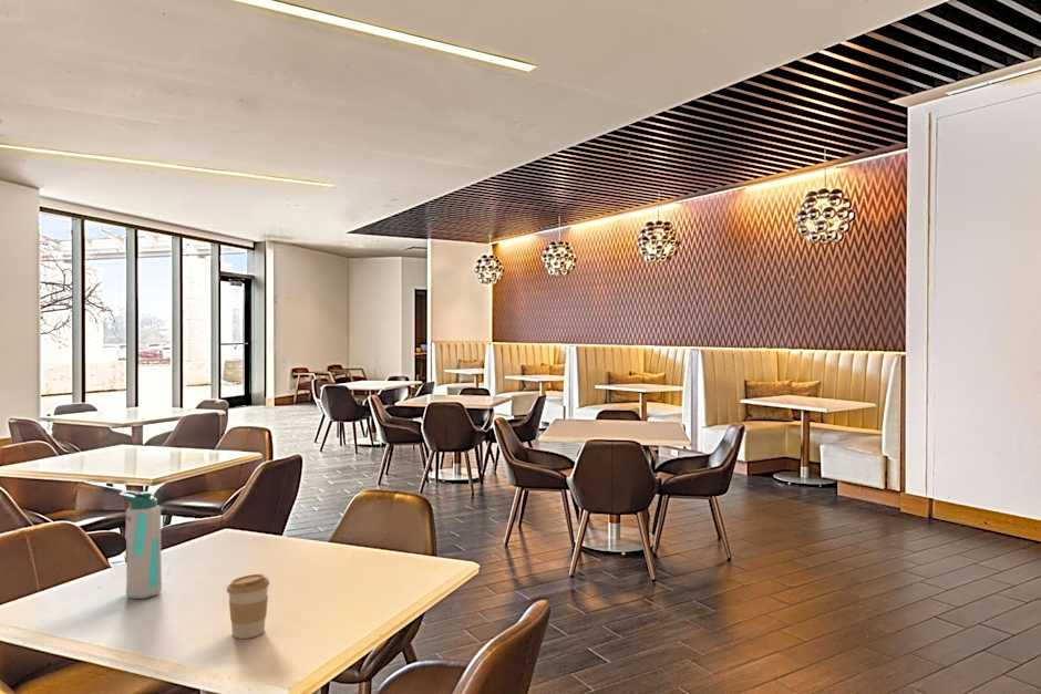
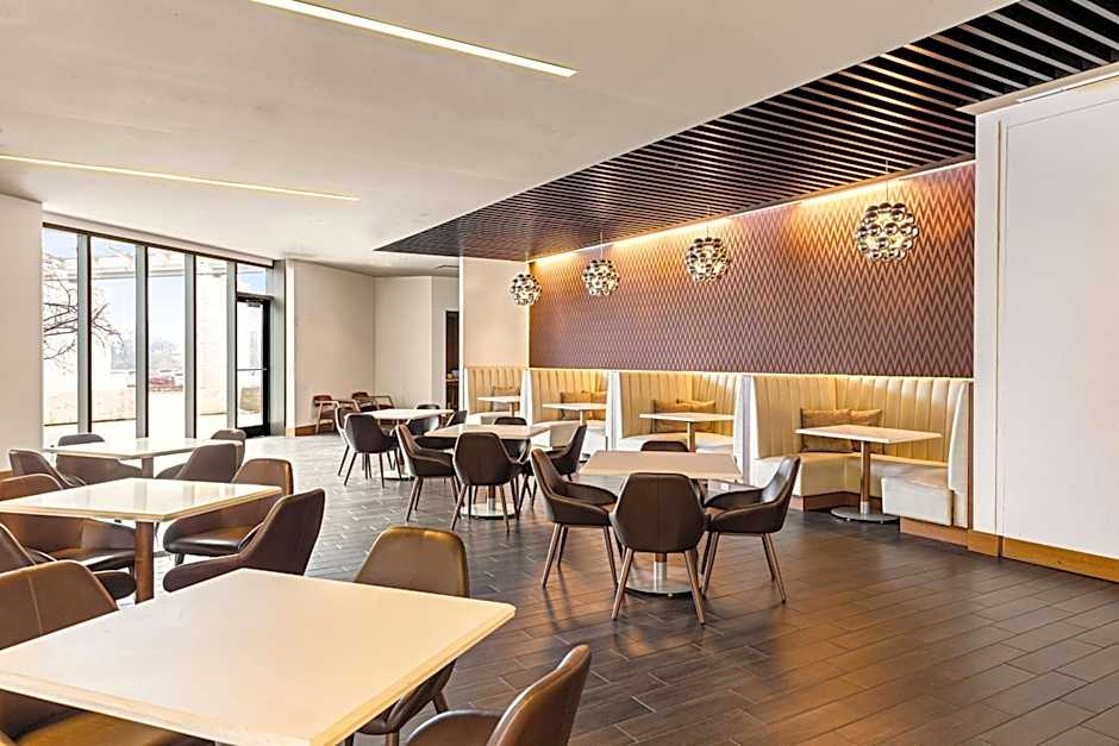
- water bottle (141, 542)
- coffee cup (248, 604)
